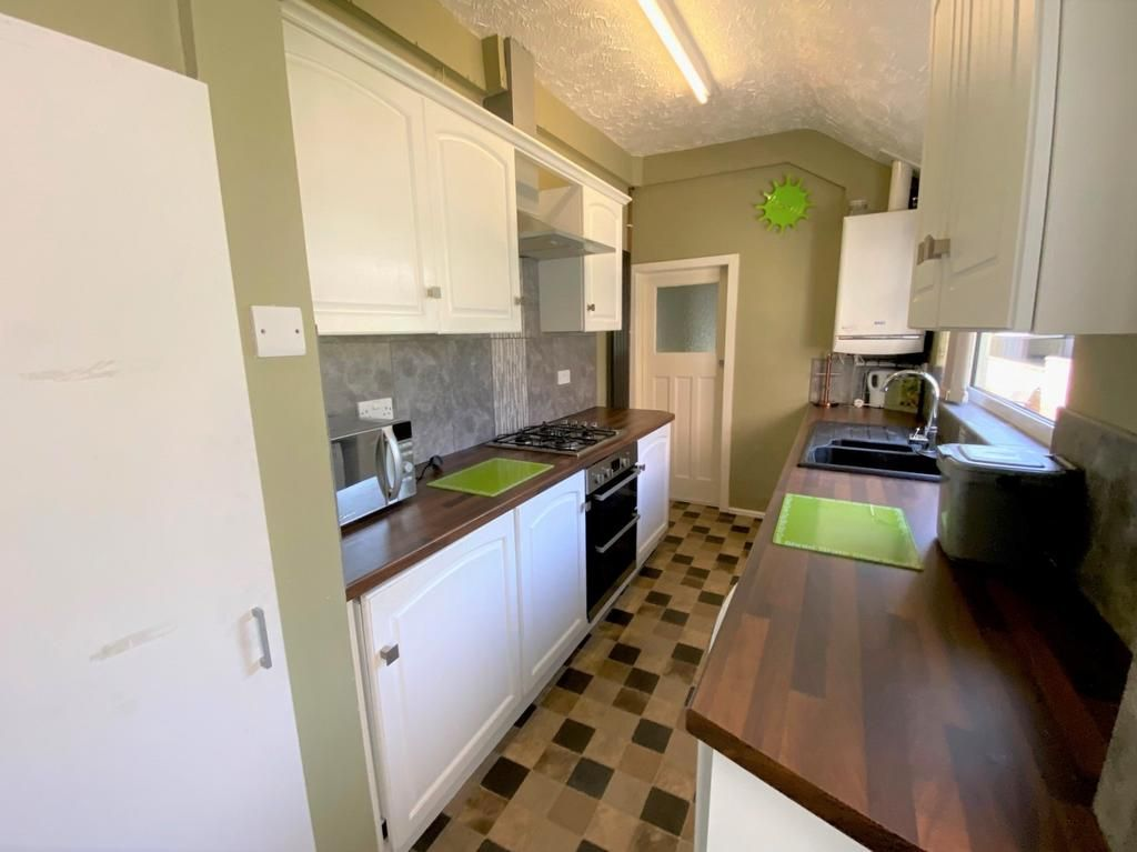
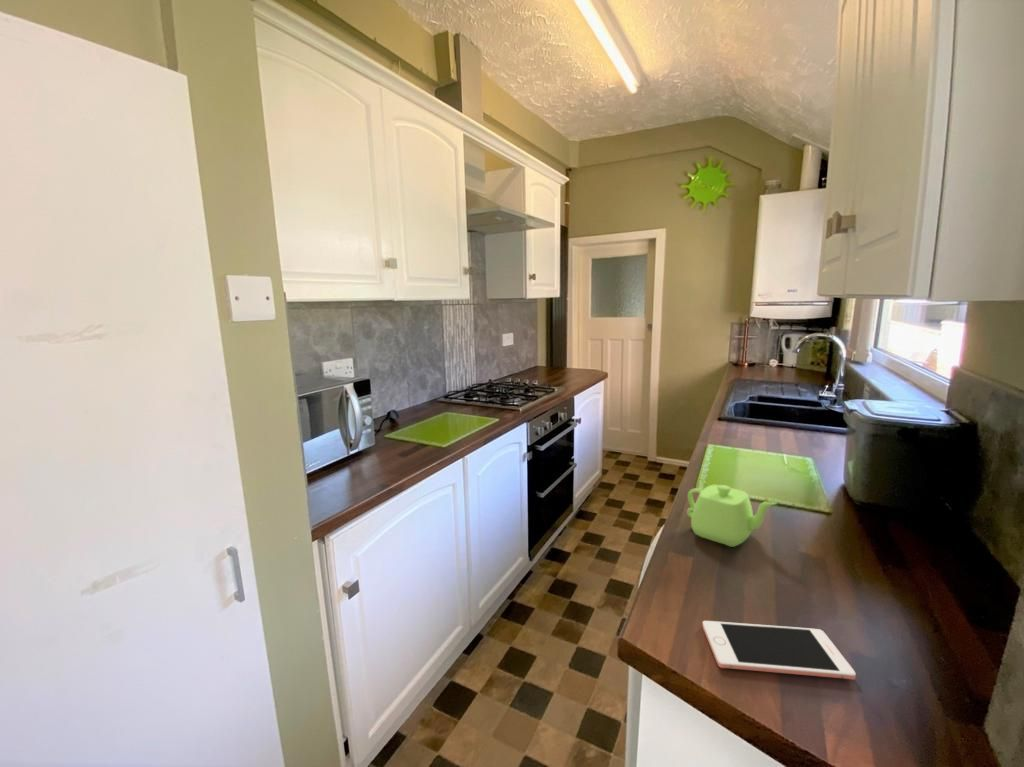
+ cell phone (772, 647)
+ teapot (728, 512)
